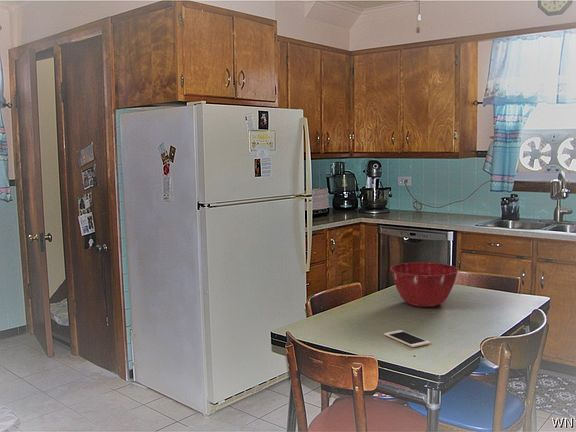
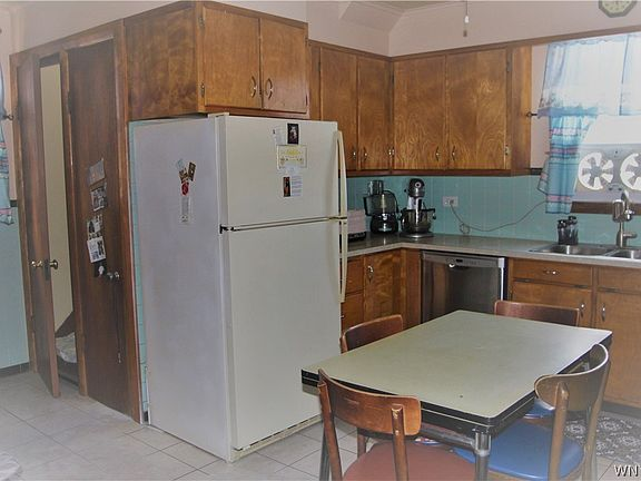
- cell phone (406, 338)
- mixing bowl (423, 285)
